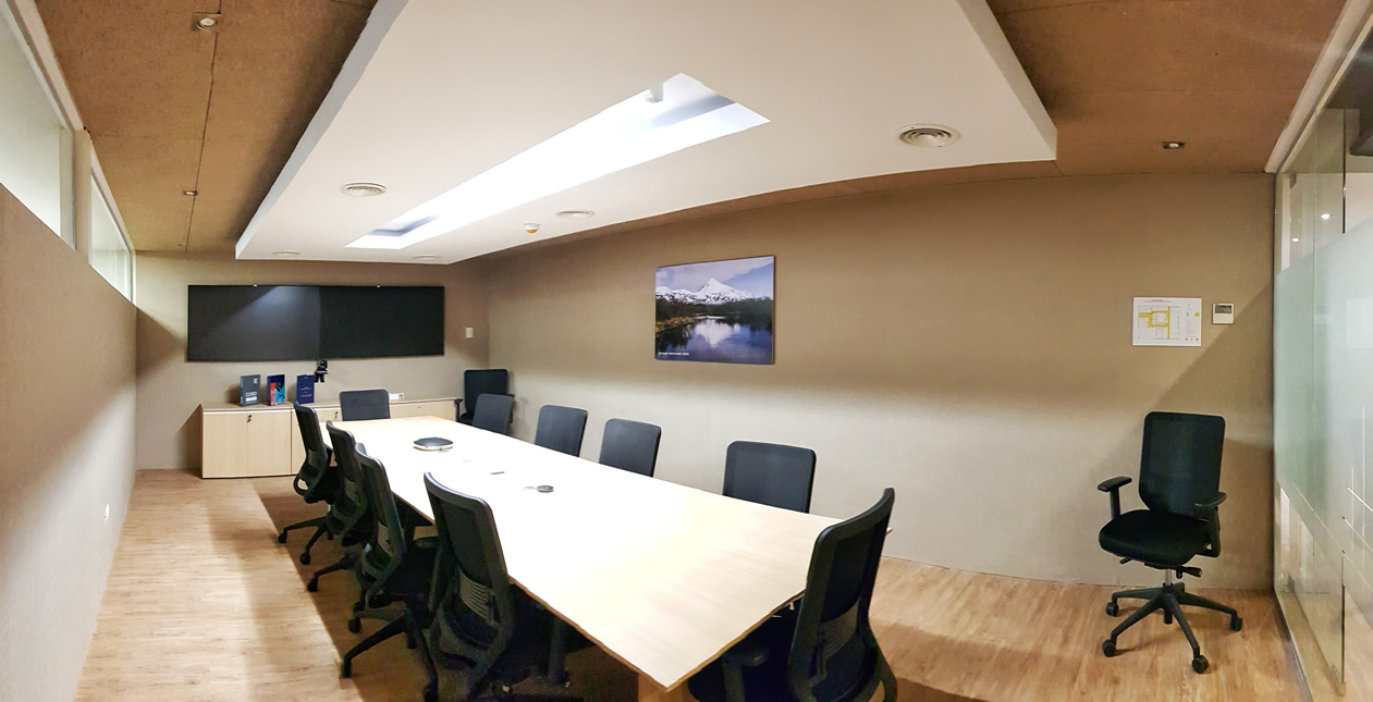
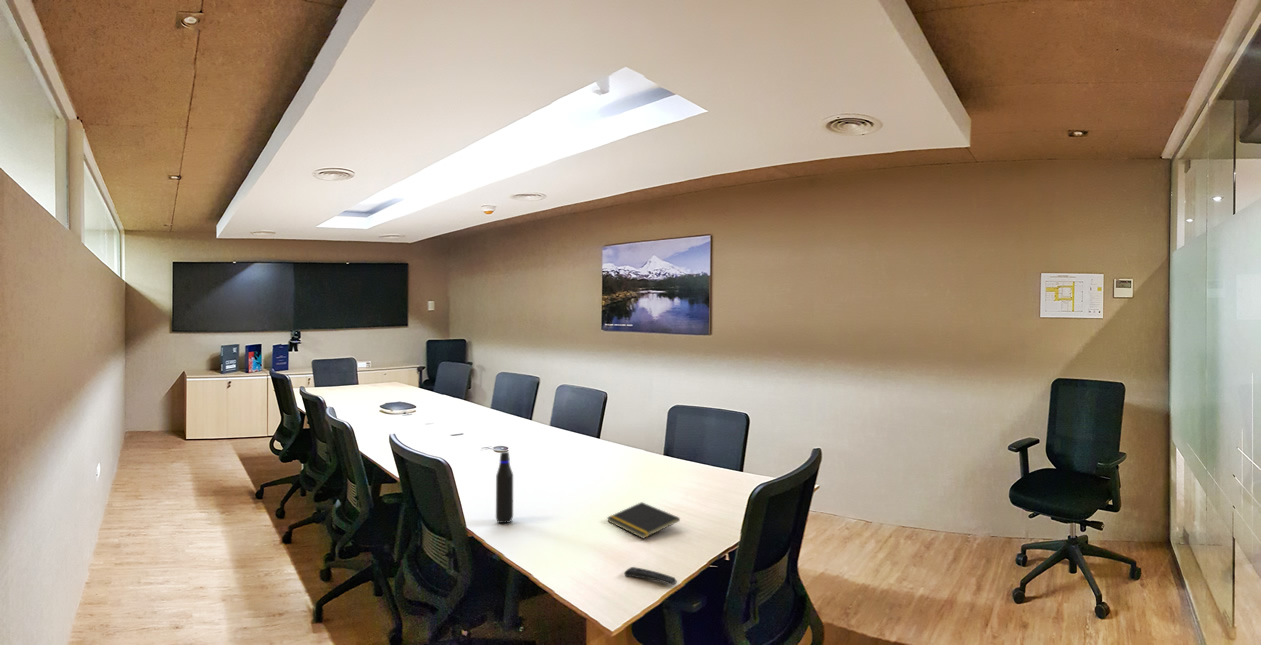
+ remote control (651, 575)
+ water bottle (504, 487)
+ notepad (642, 519)
